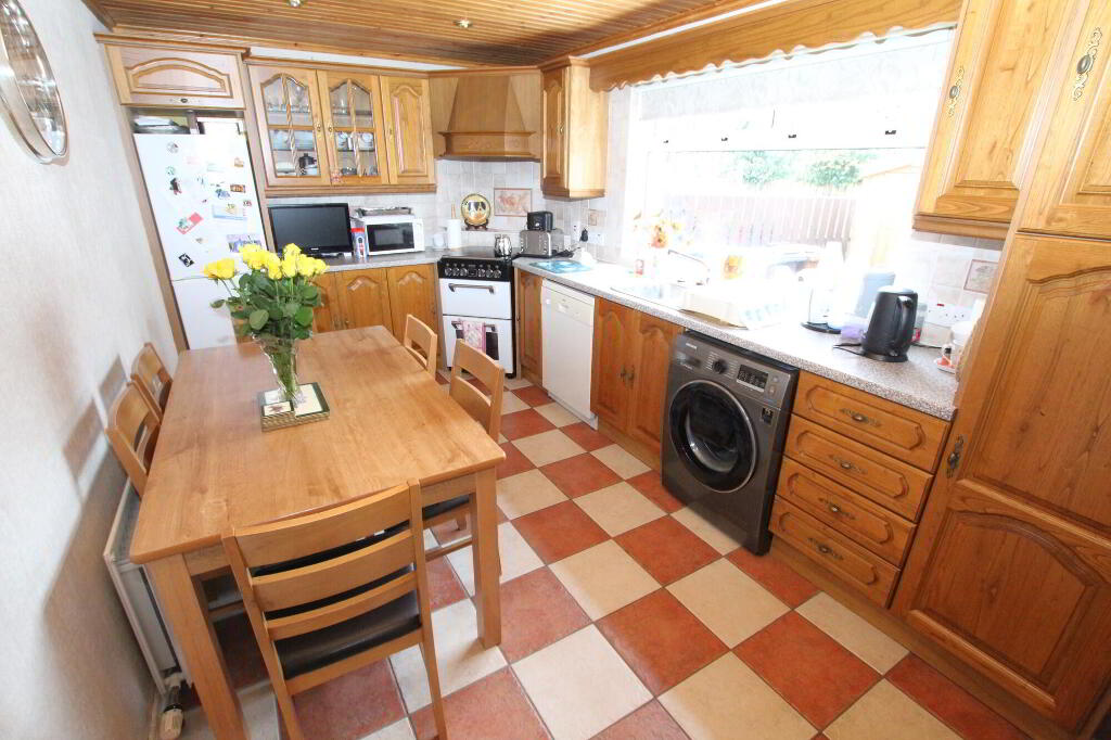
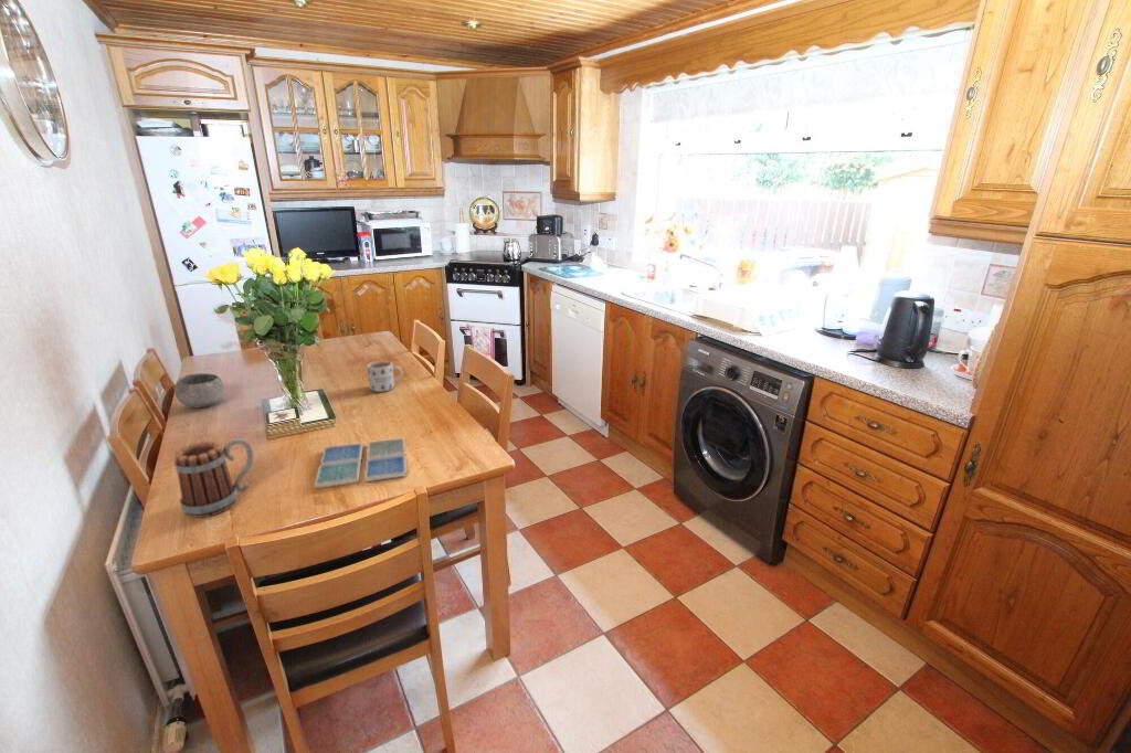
+ mug (385, 375)
+ drink coaster (360, 460)
+ mug (216, 474)
+ bowl (200, 391)
